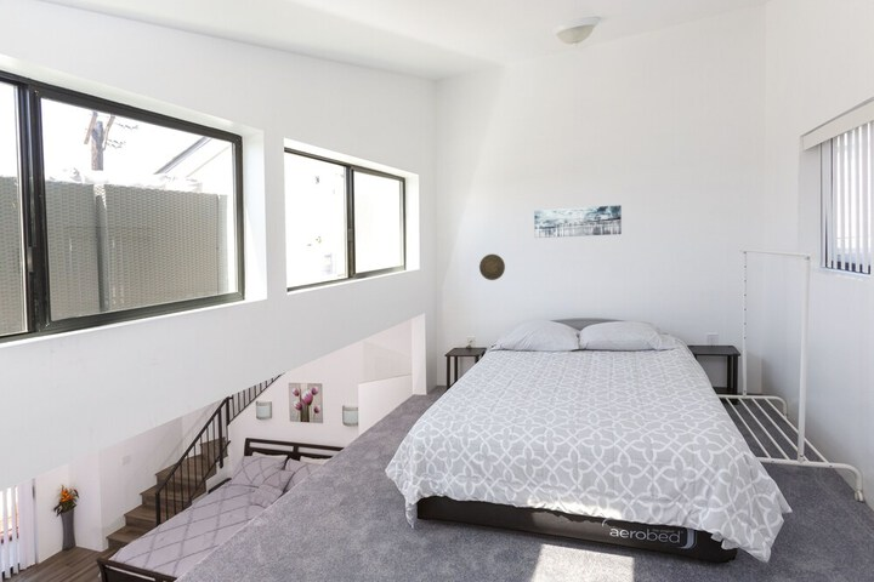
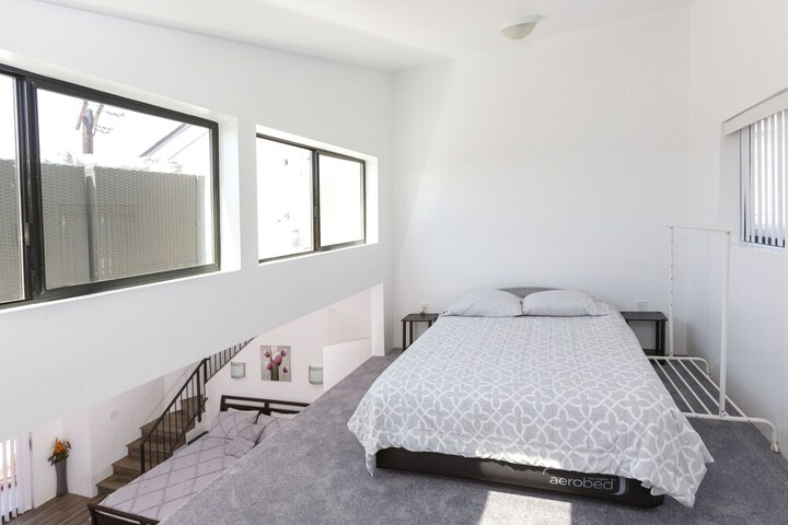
- wall art (577, 222)
- decorative plate (492, 267)
